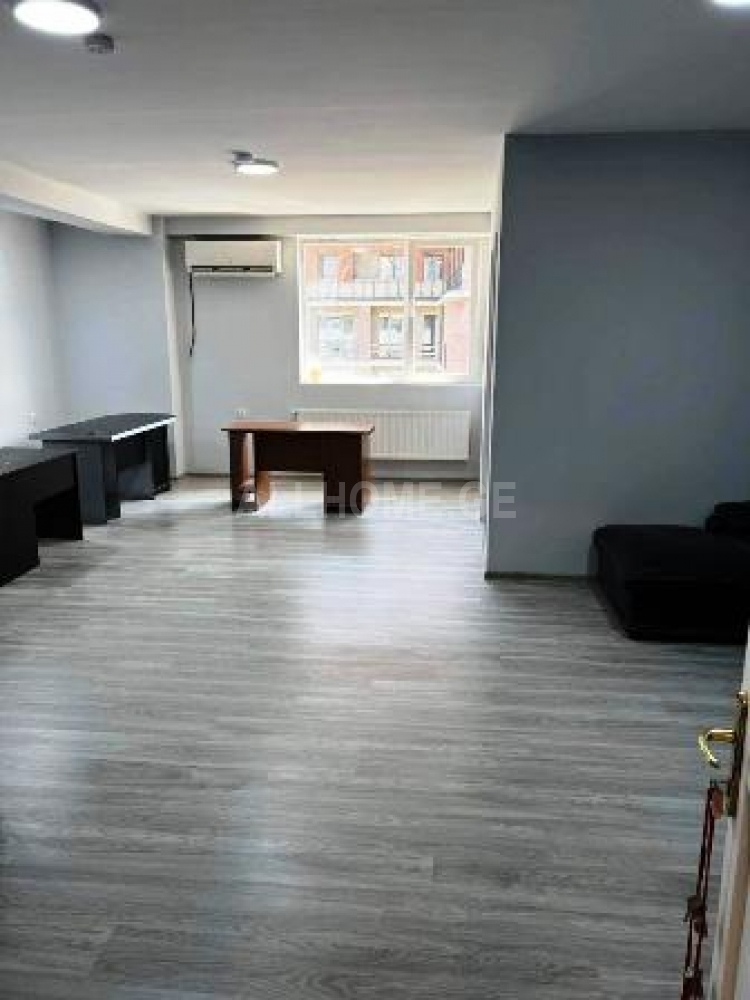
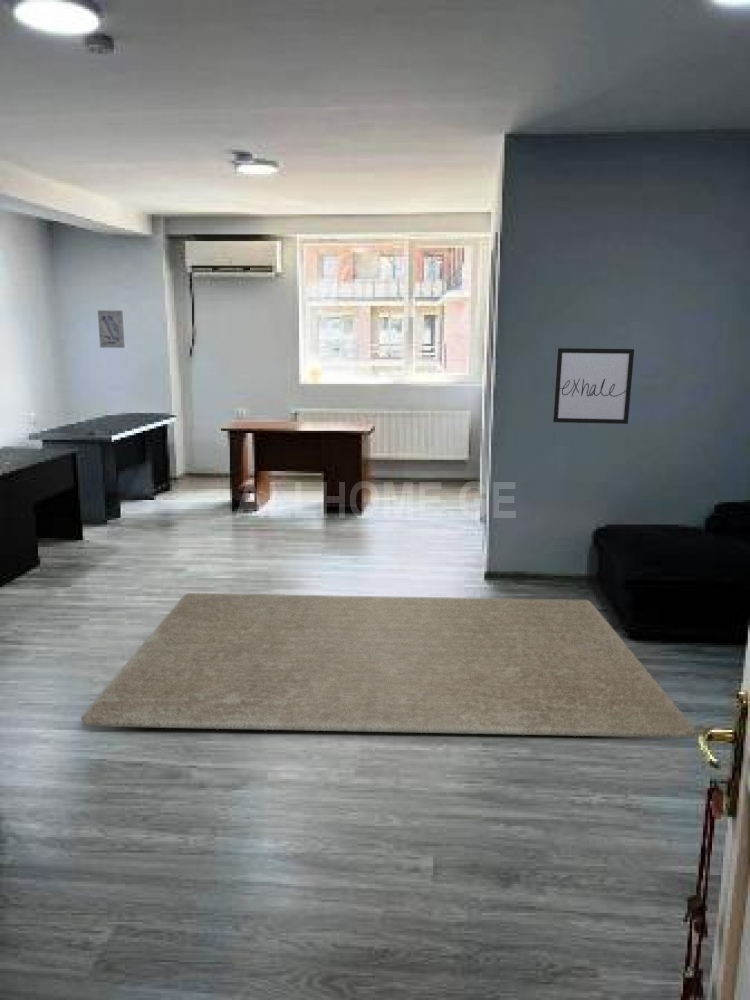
+ wall art (111, 329)
+ wall art (592, 386)
+ rug (386, 649)
